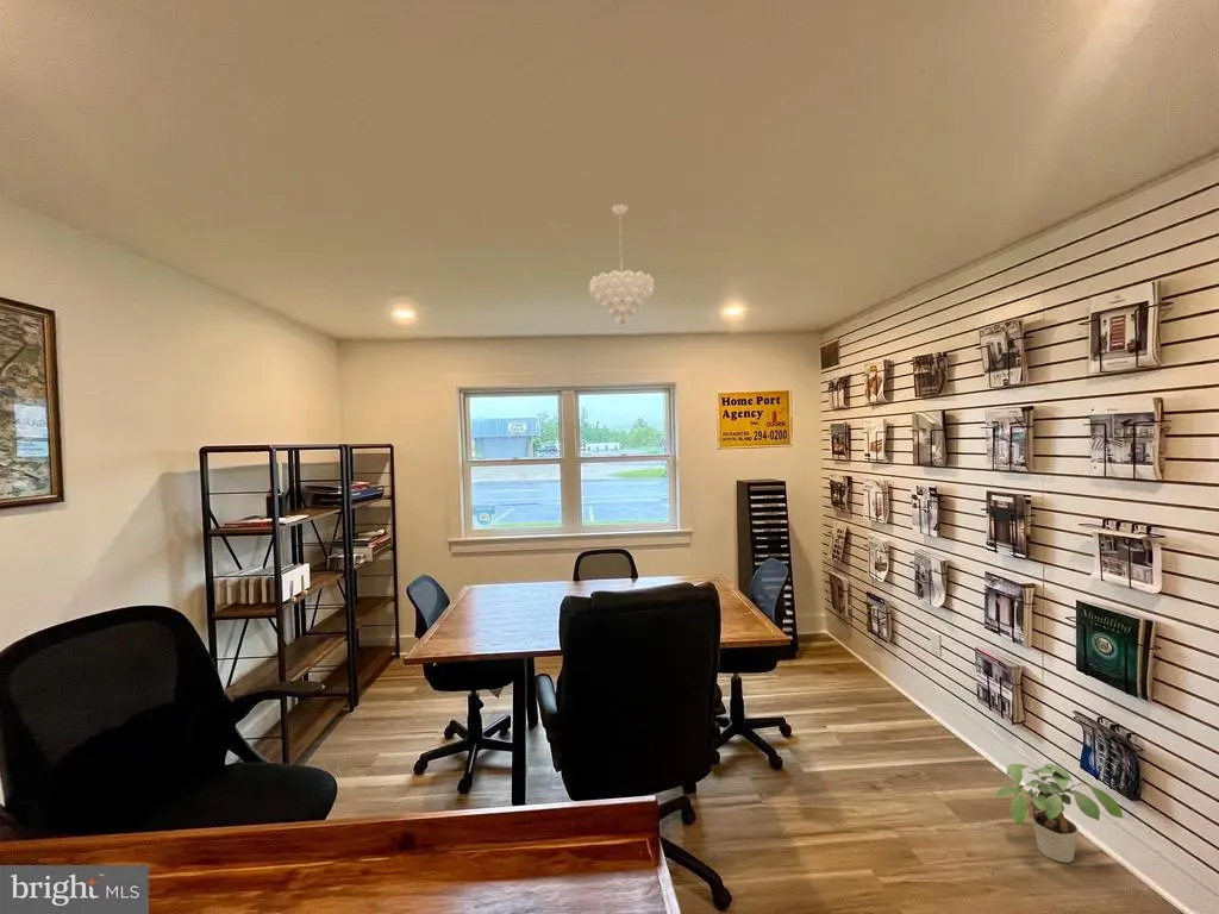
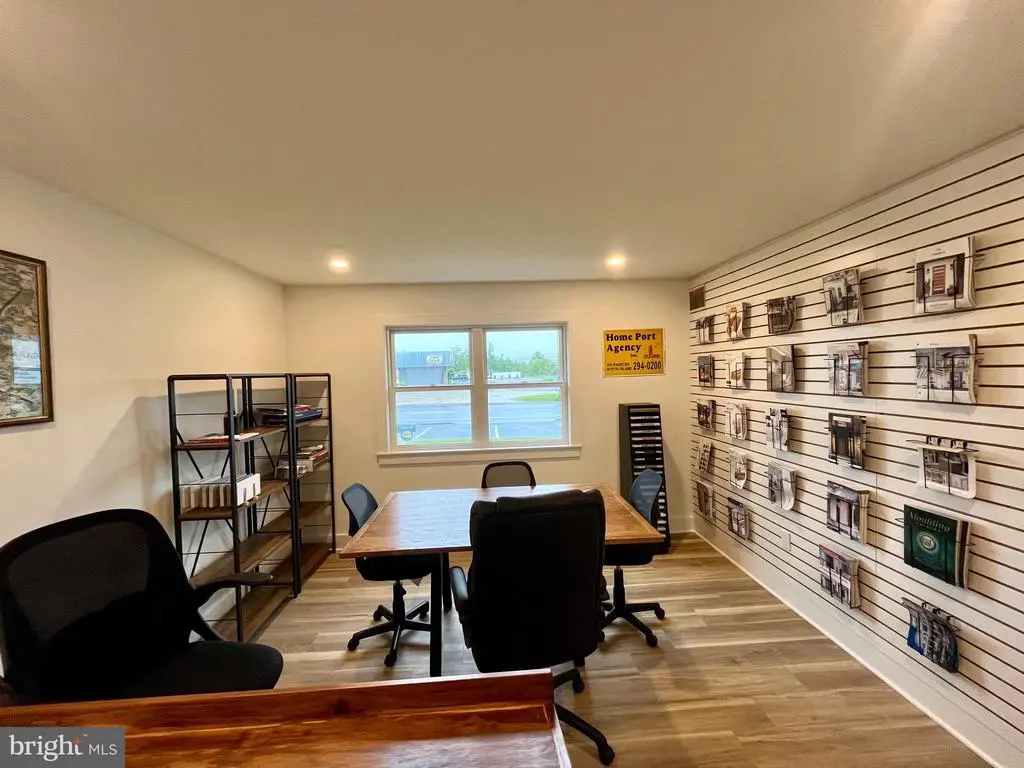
- pendant light (620, 265)
- potted plant (1044, 810)
